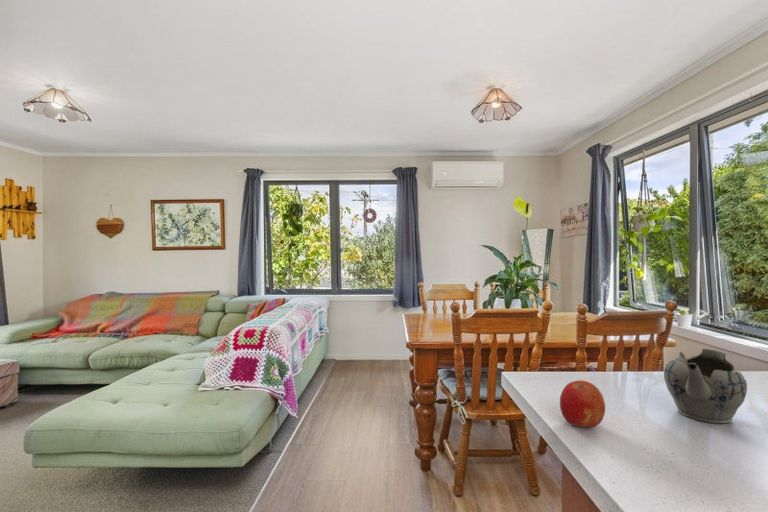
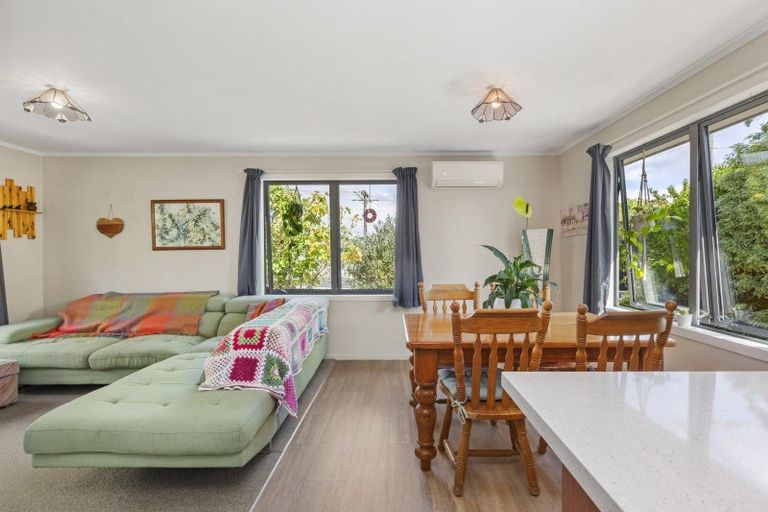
- fruit (581, 402)
- teapot (703, 386)
